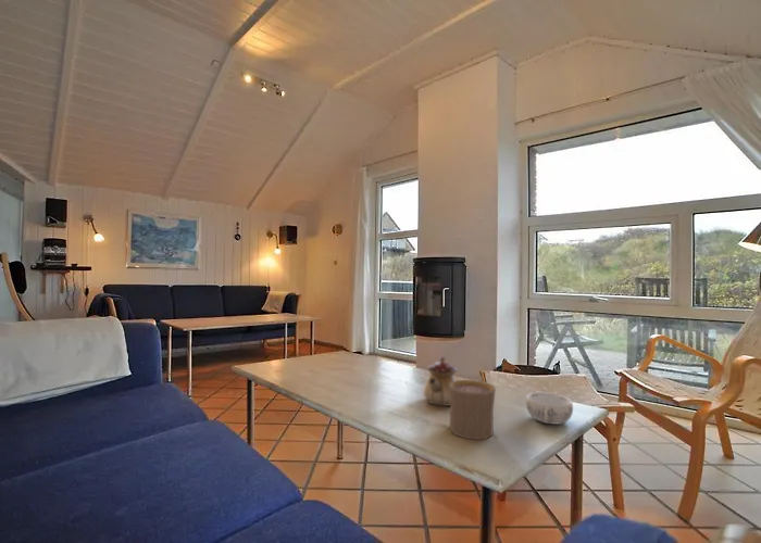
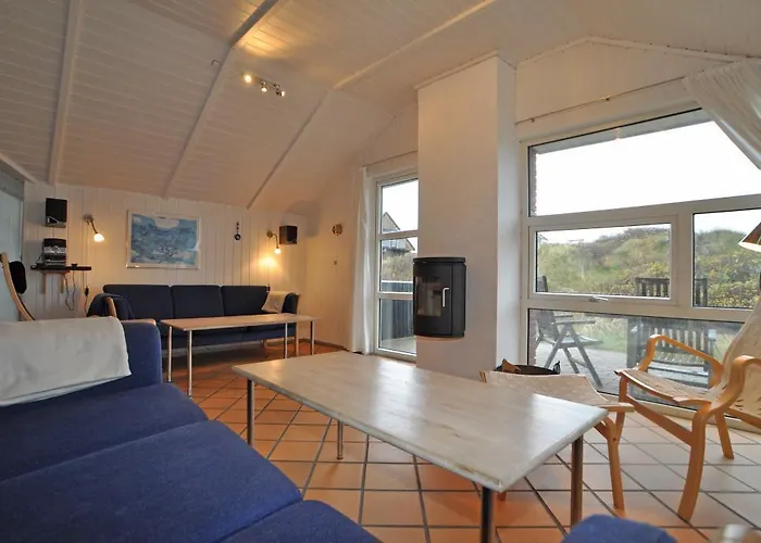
- decorative bowl (548, 409)
- teapot (442, 378)
- cup (471, 407)
